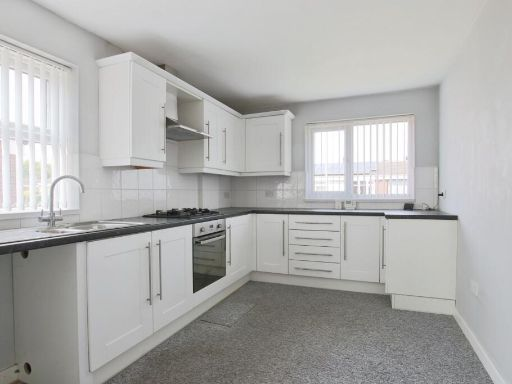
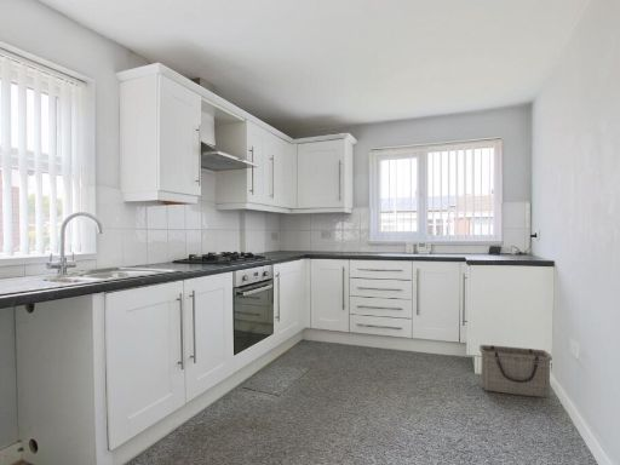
+ basket (513, 369)
